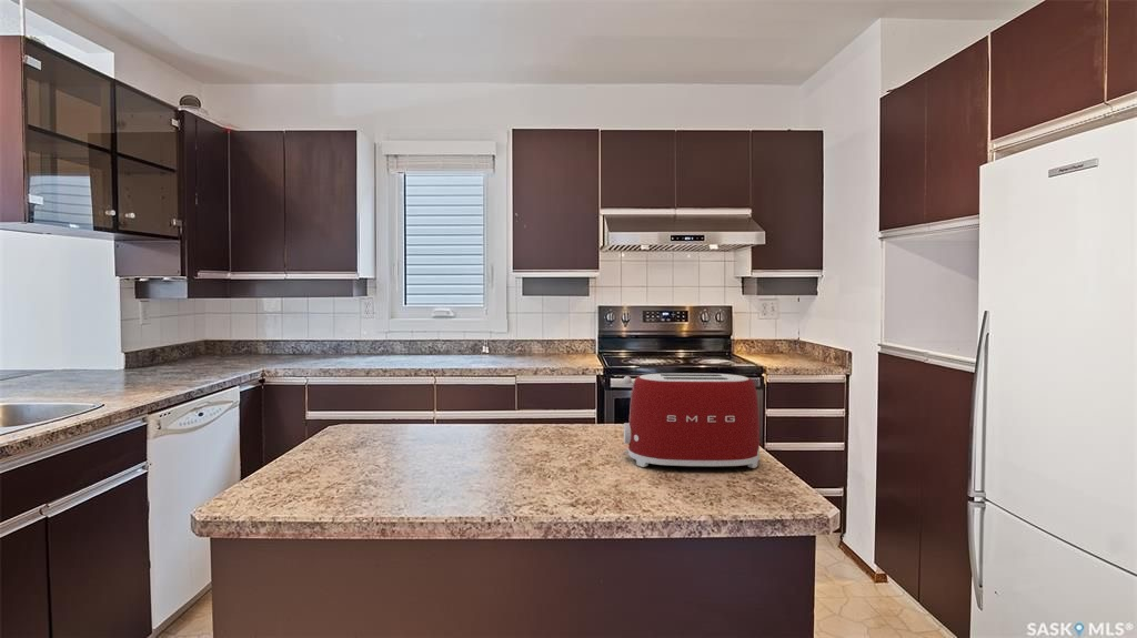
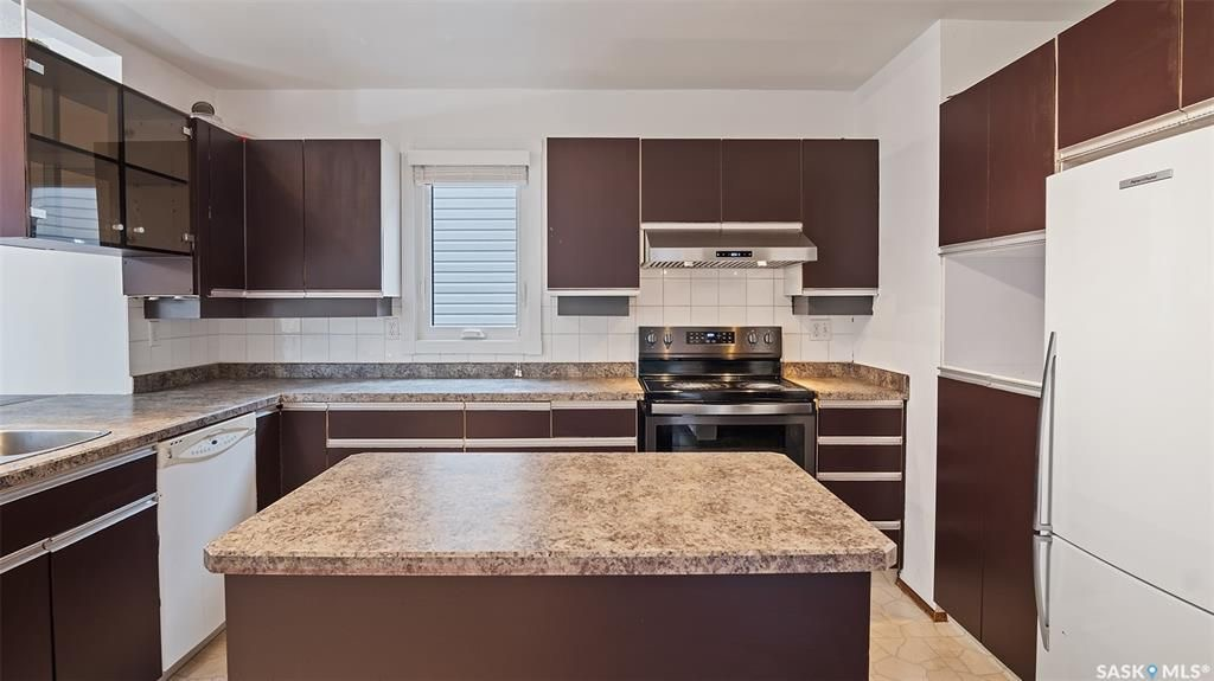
- toaster (690, 417)
